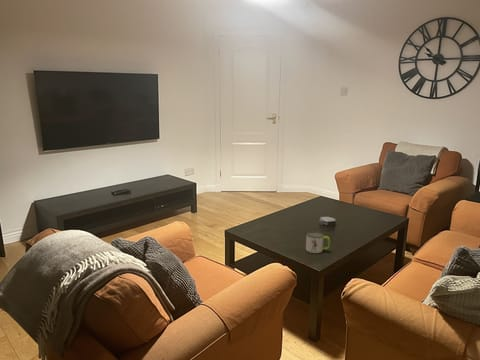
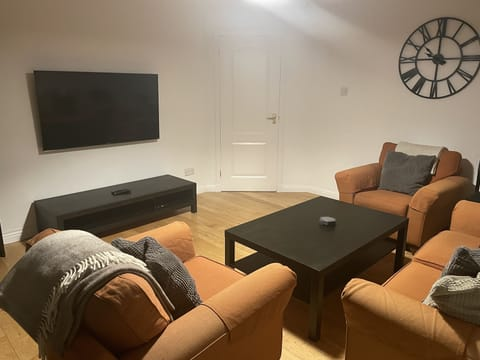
- mug (317, 242)
